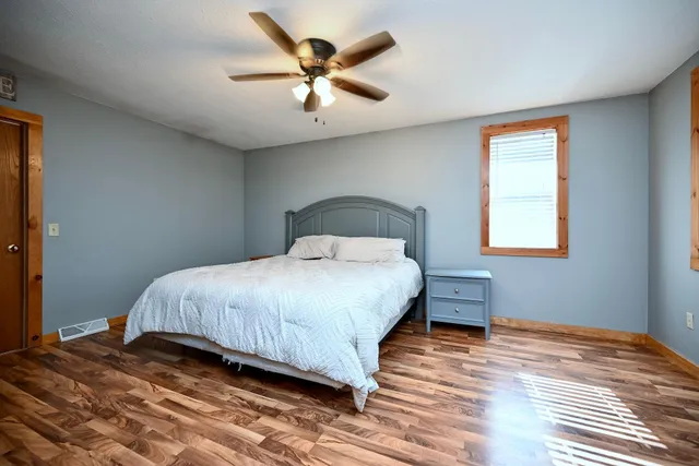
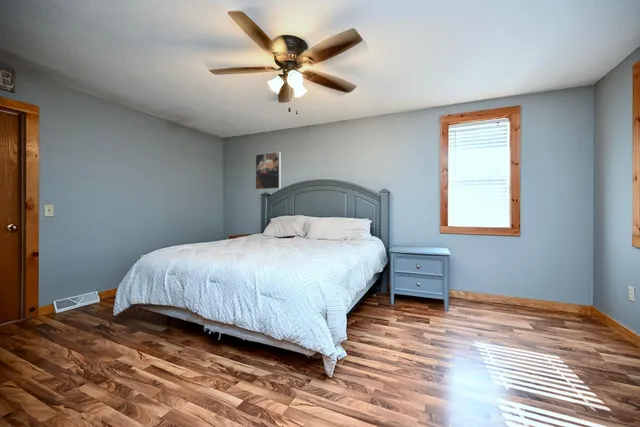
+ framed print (267, 171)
